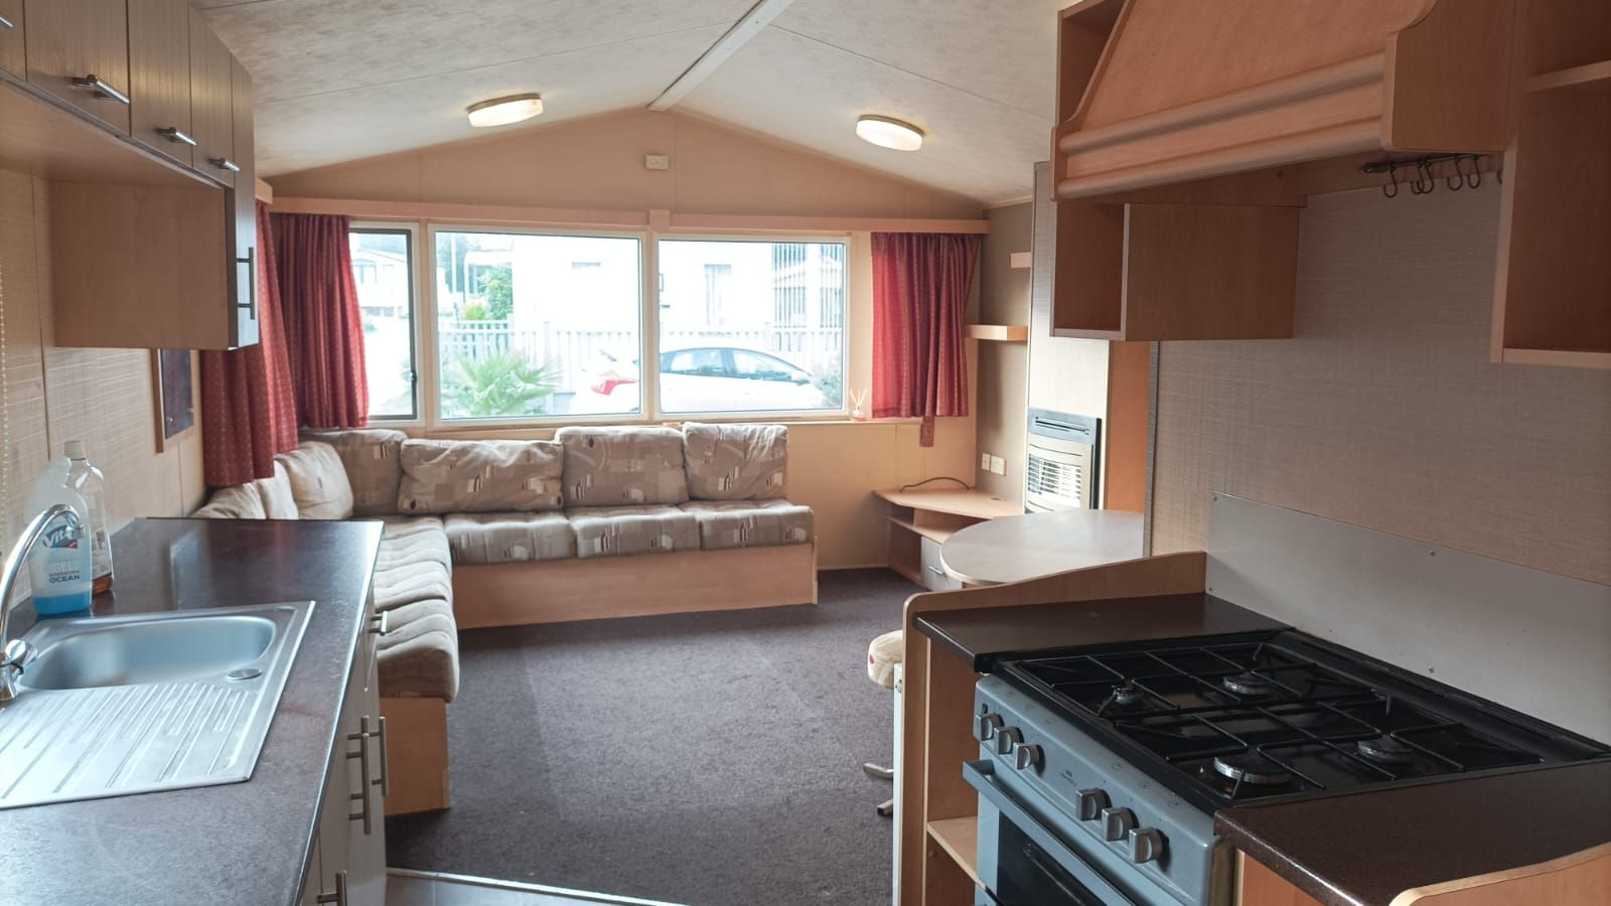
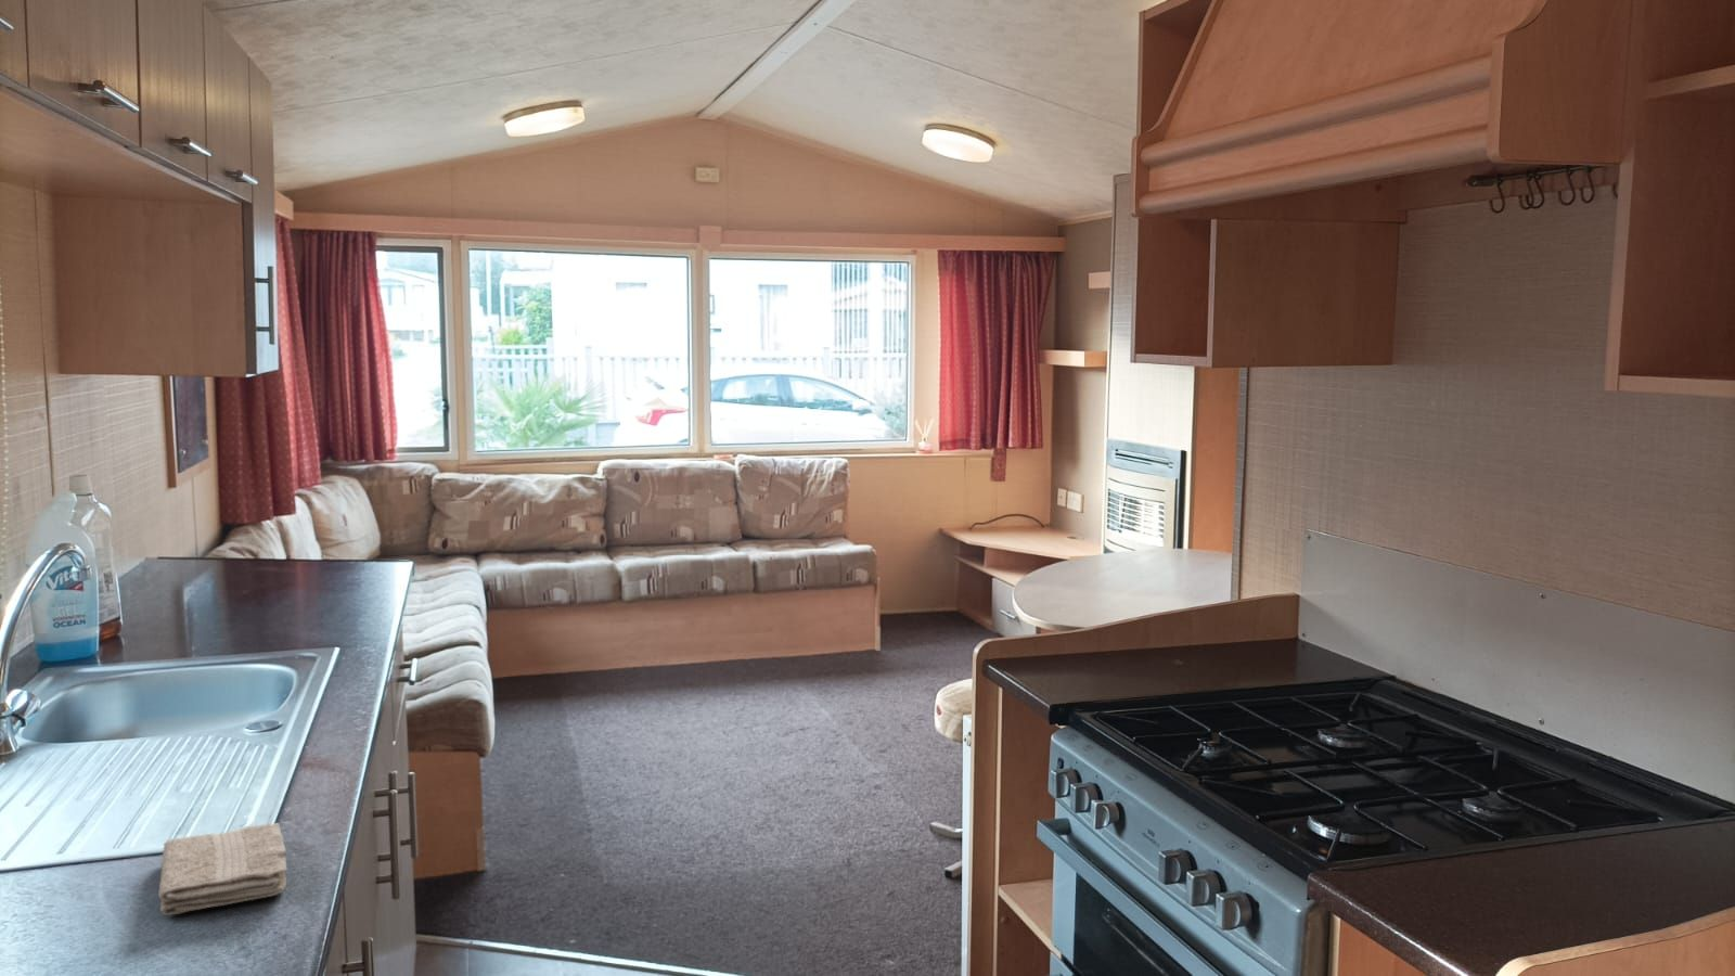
+ washcloth (223, 863)
